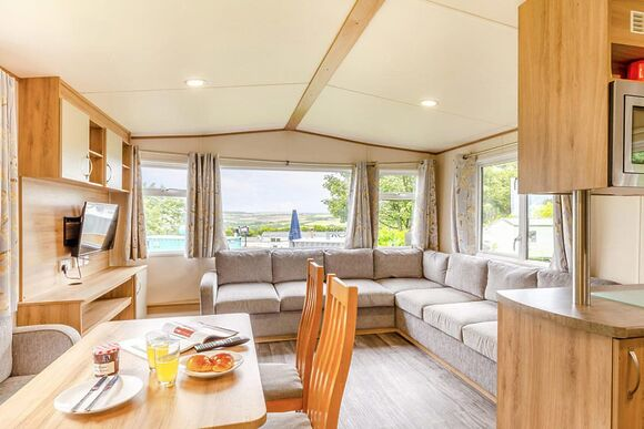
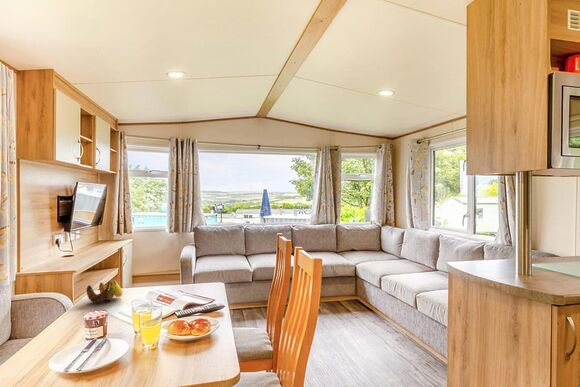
+ banana (106, 288)
